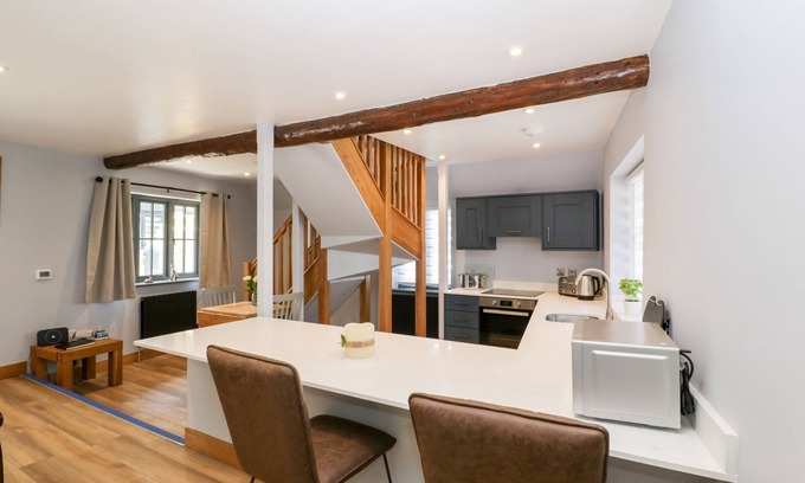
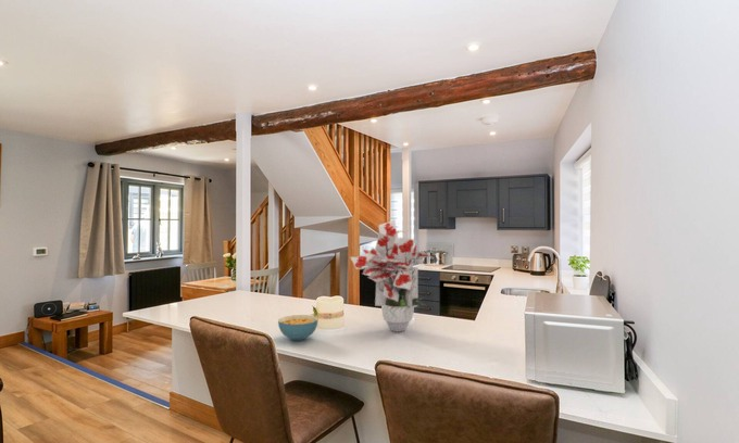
+ bouquet (396, 274)
+ cereal bowl (298, 329)
